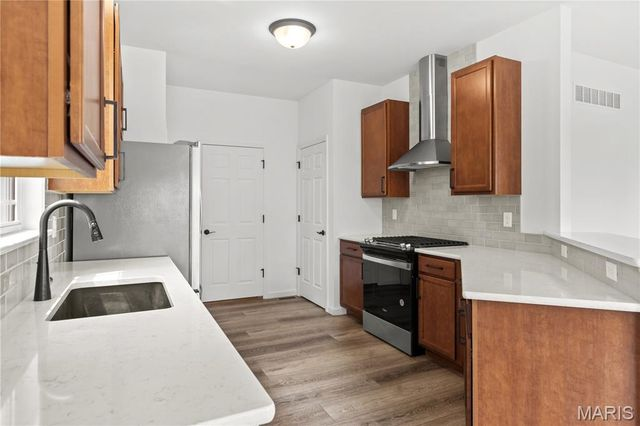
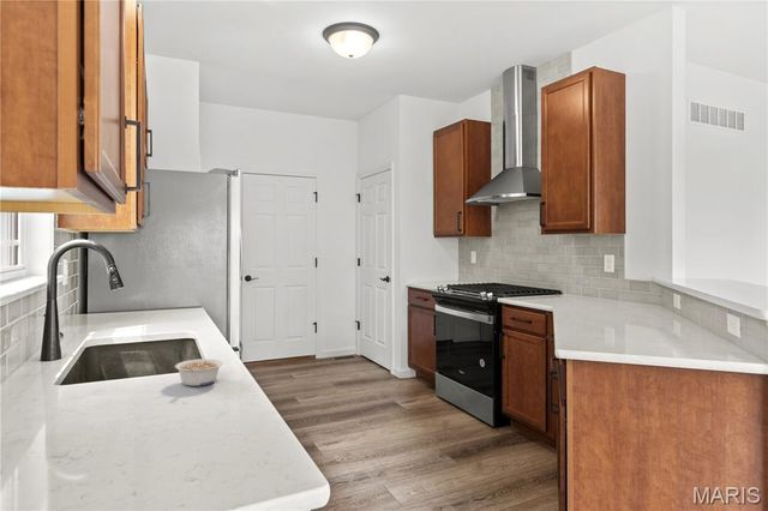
+ legume (199, 371)
